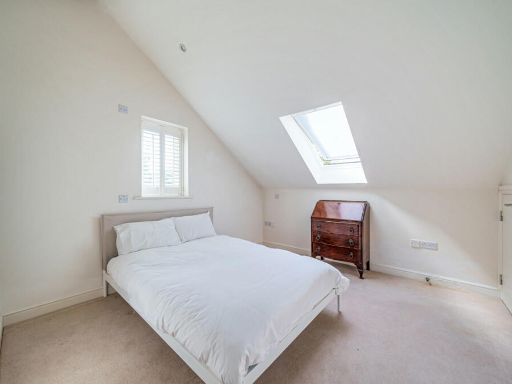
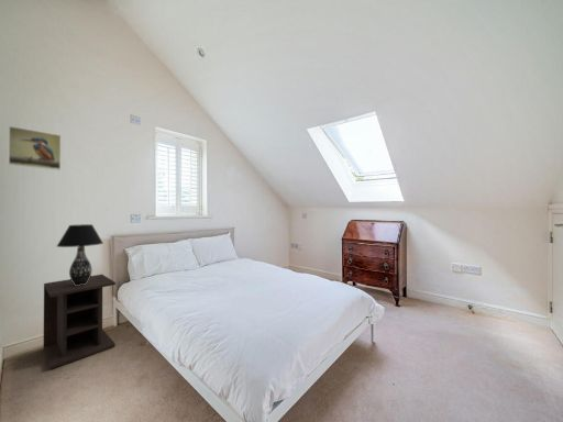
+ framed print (35, 148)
+ table lamp (80, 254)
+ nightstand (79, 314)
